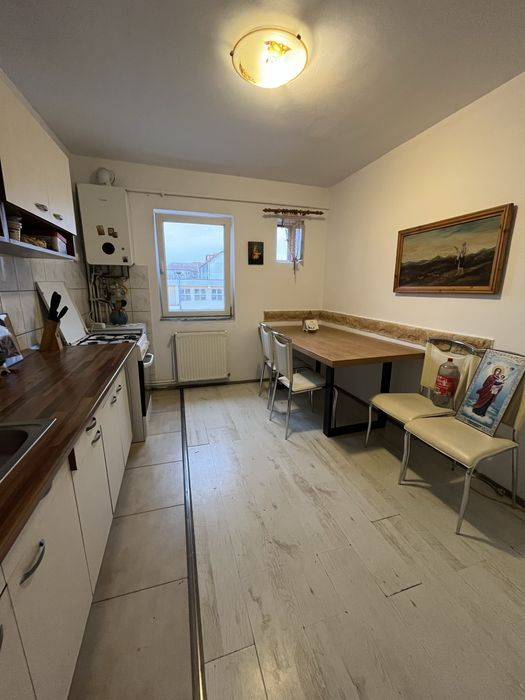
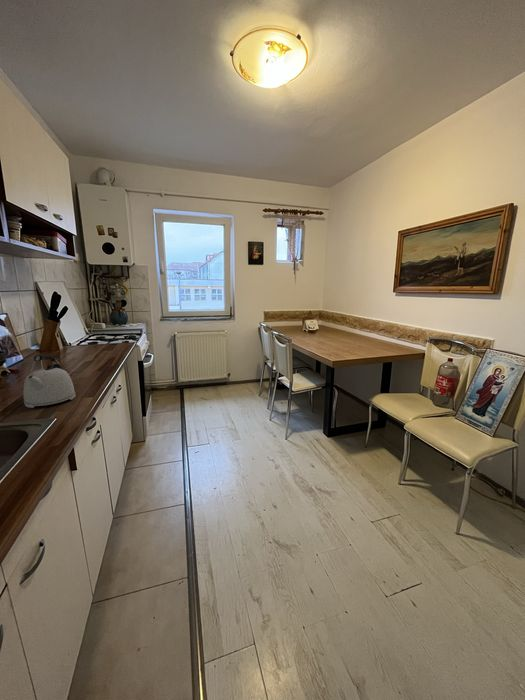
+ kettle (46, 377)
